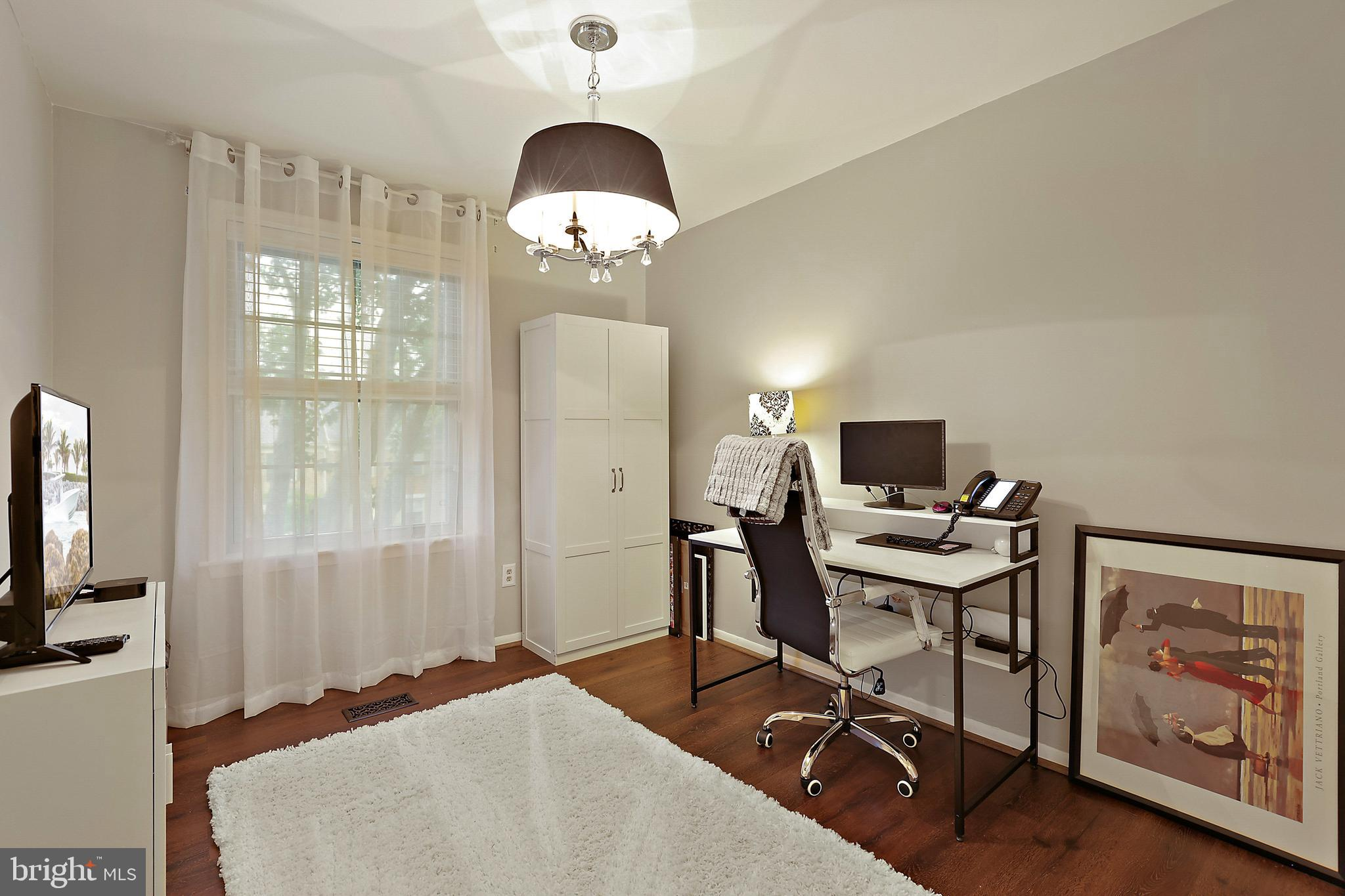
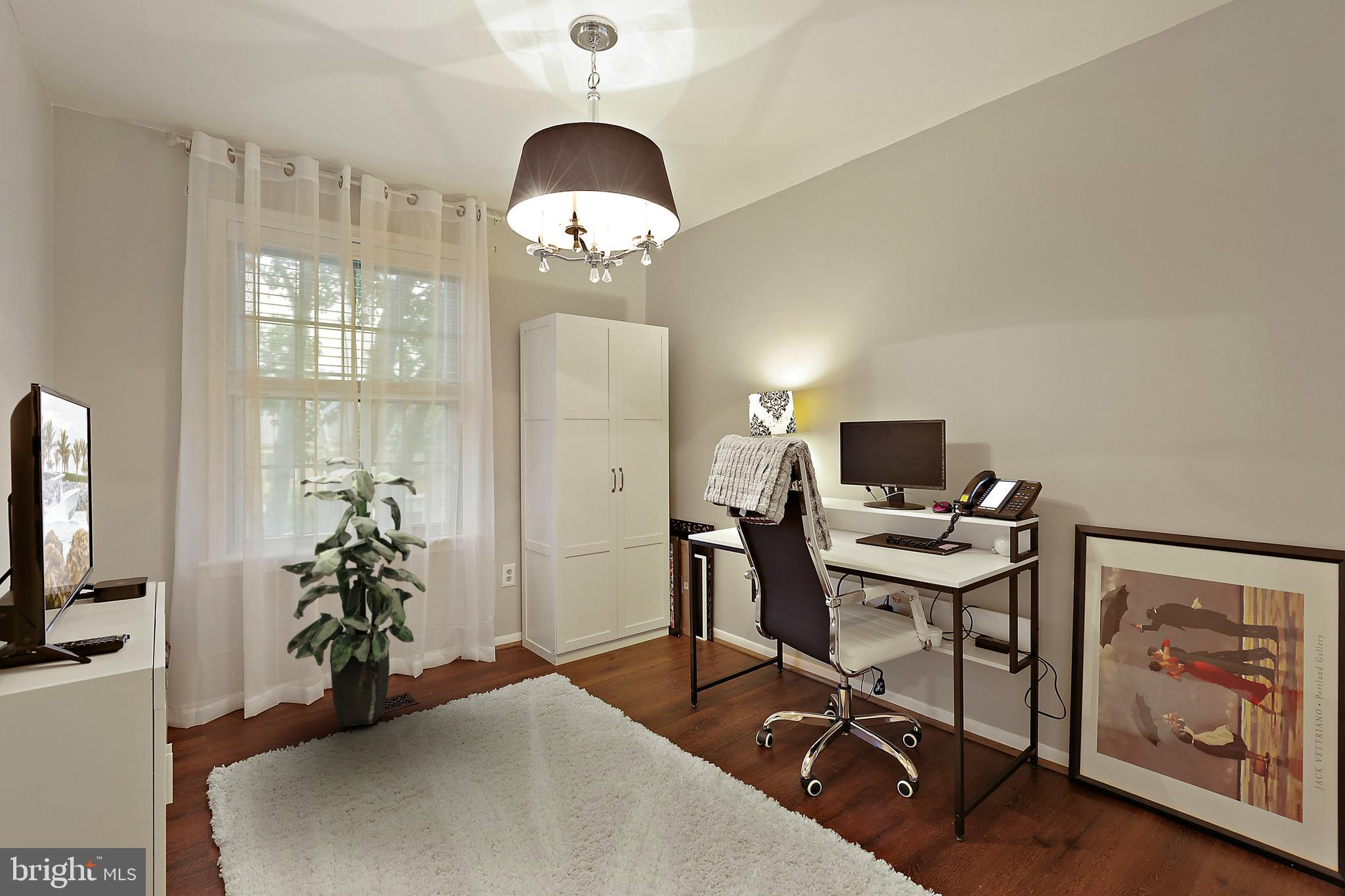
+ indoor plant (354, 587)
